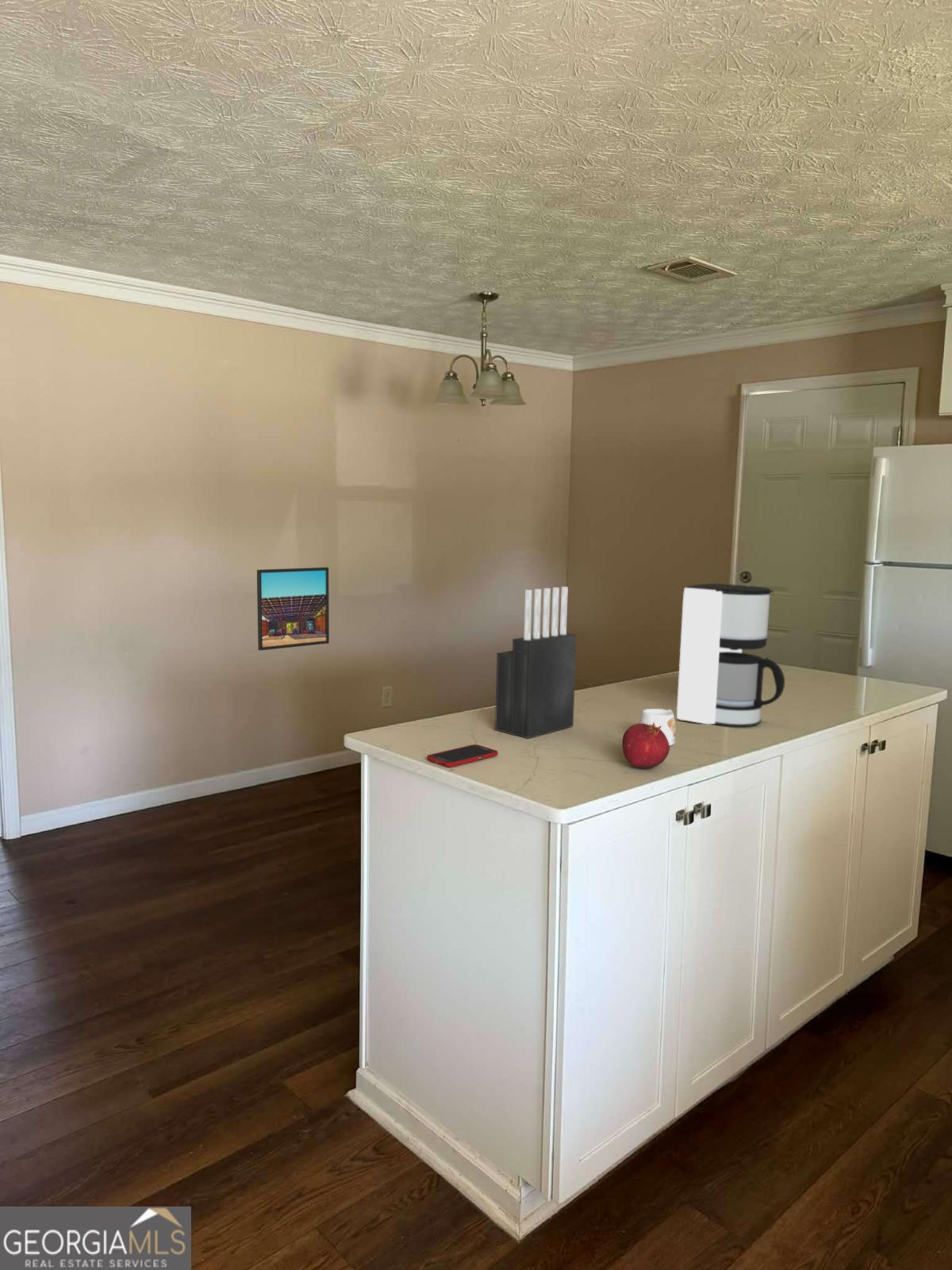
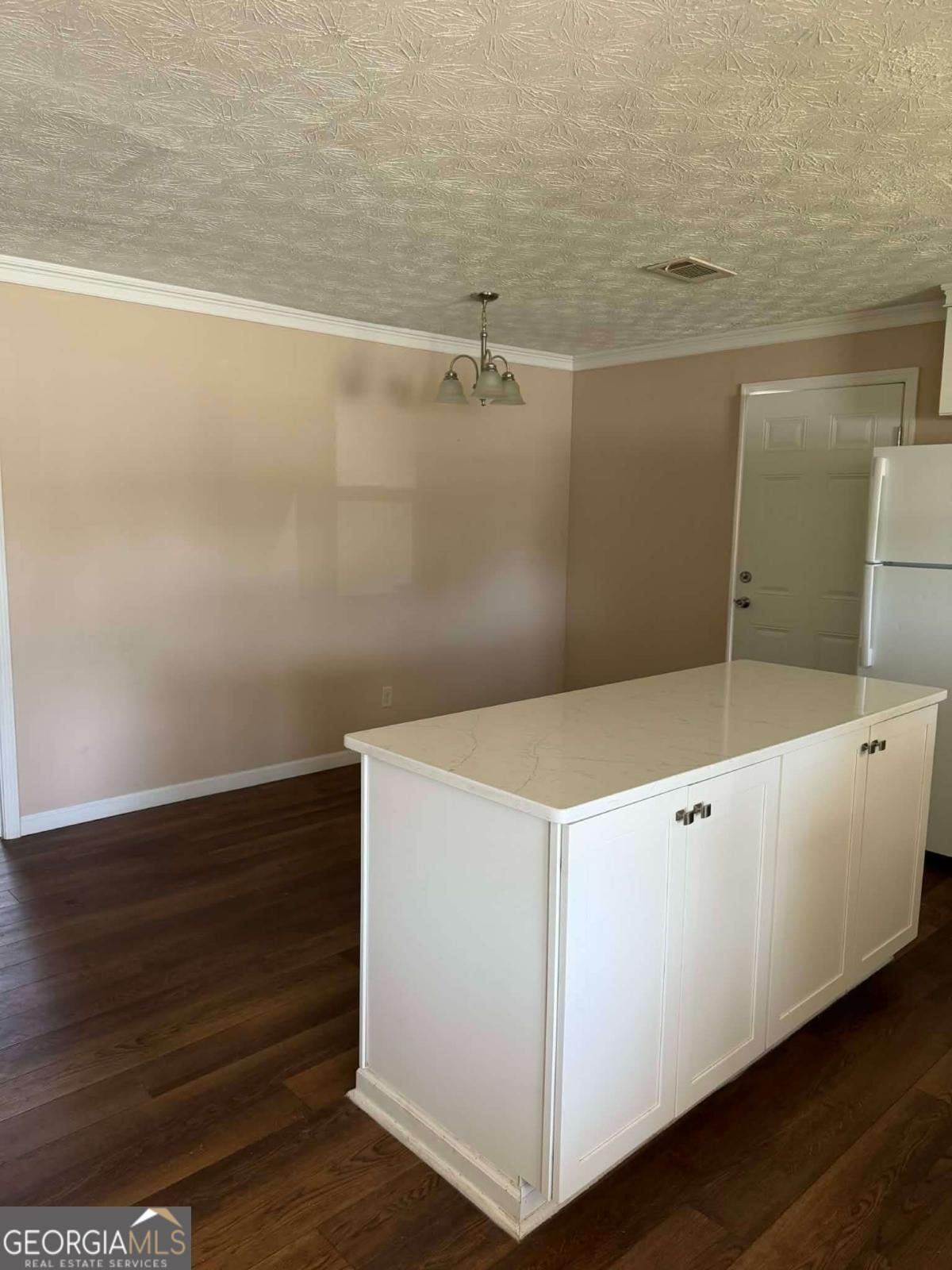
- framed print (294, 607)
- knife block (533, 658)
- fruit (644, 744)
- cell phone (463, 755)
- mug (660, 725)
- coffee maker (735, 655)
